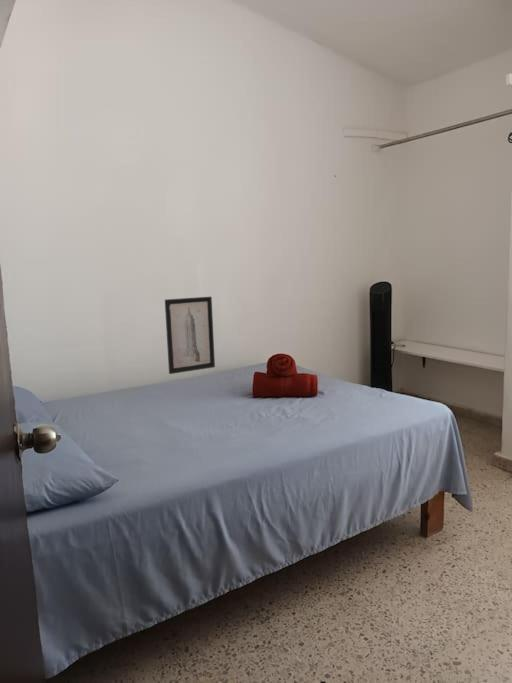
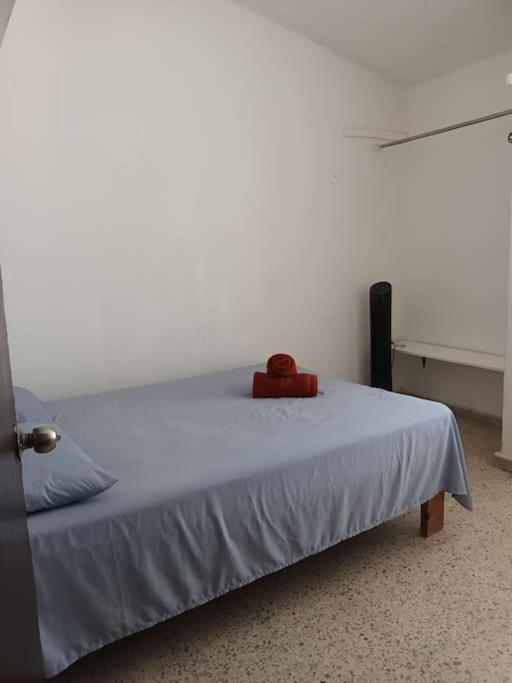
- wall art (190, 334)
